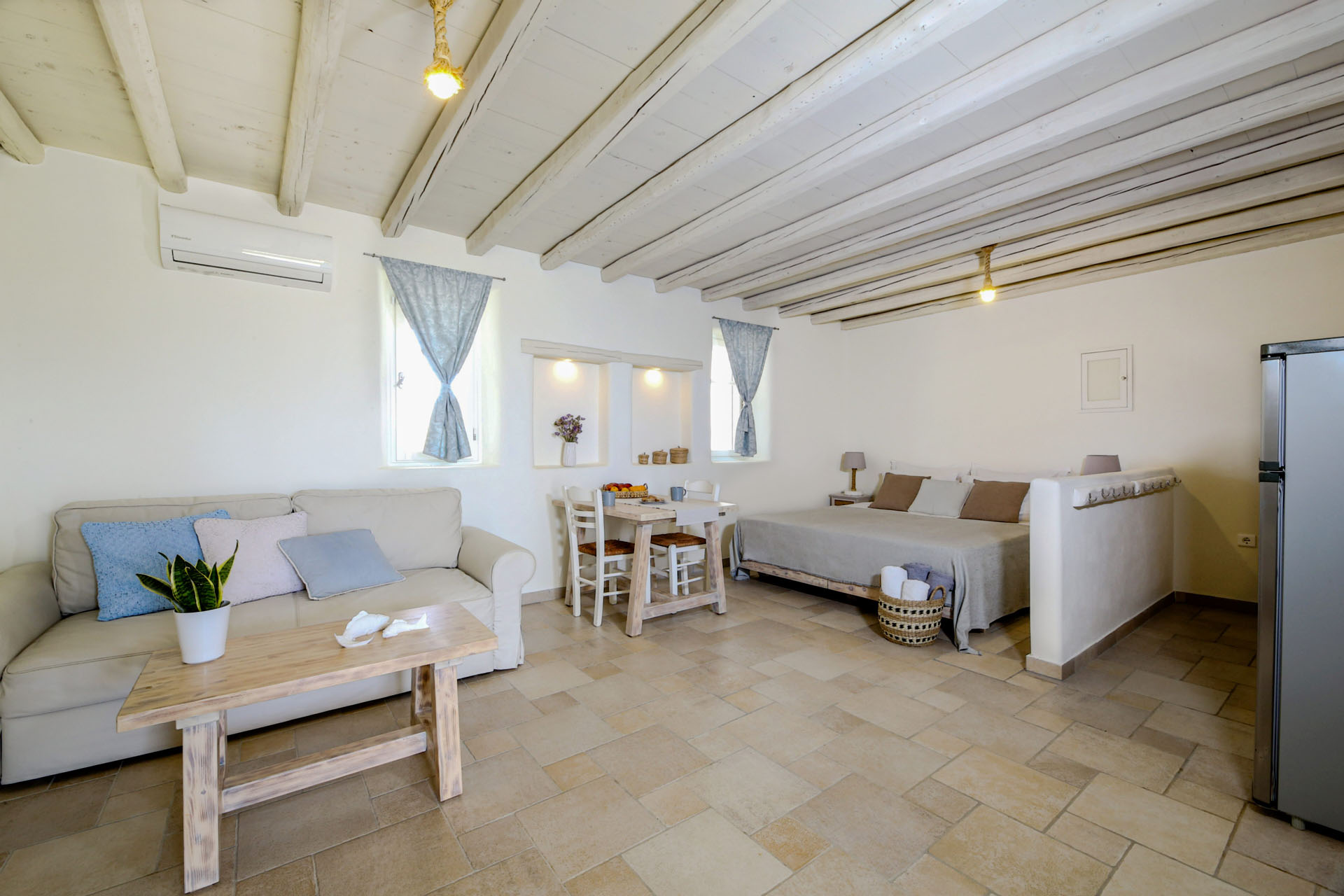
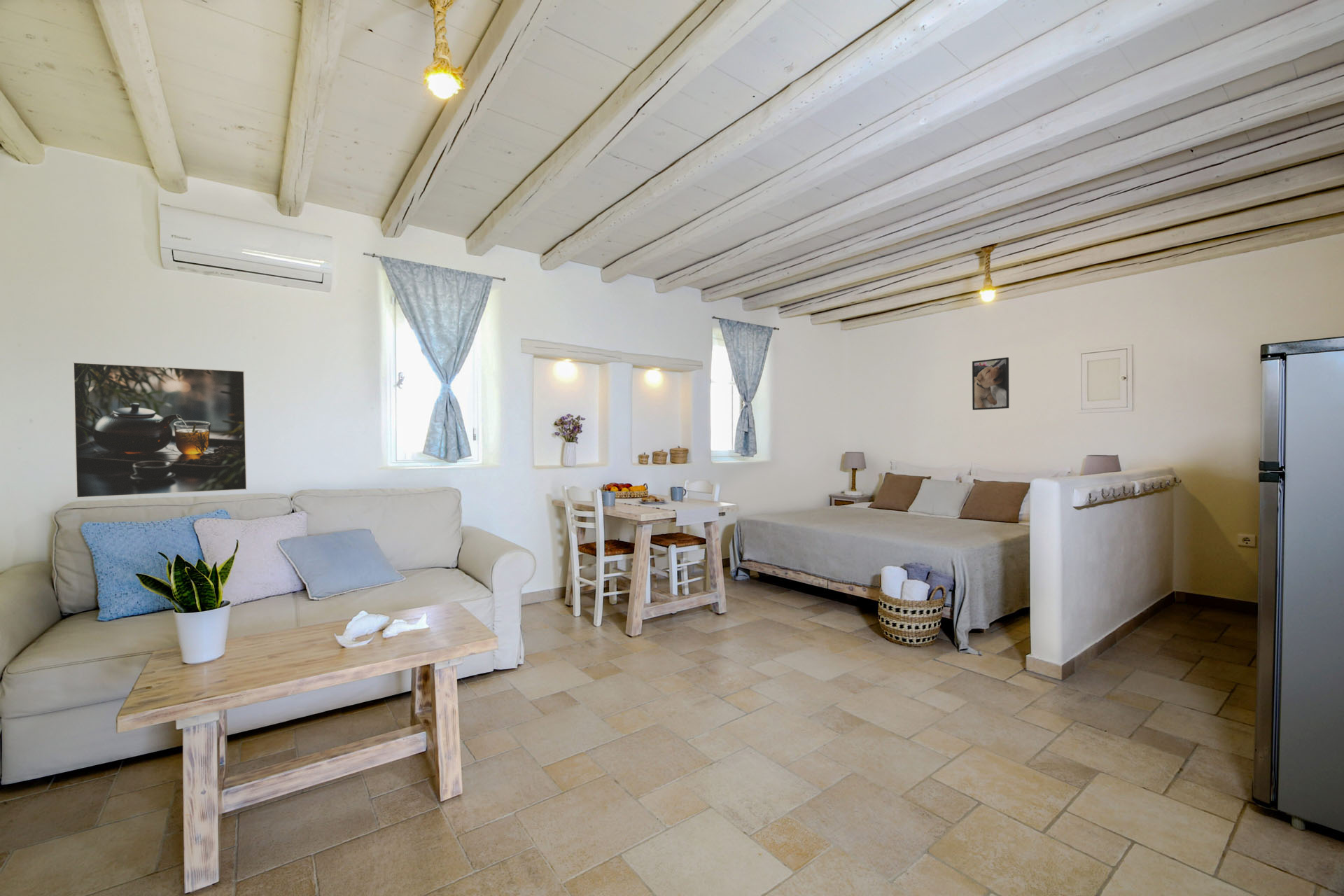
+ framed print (990, 384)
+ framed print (166, 430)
